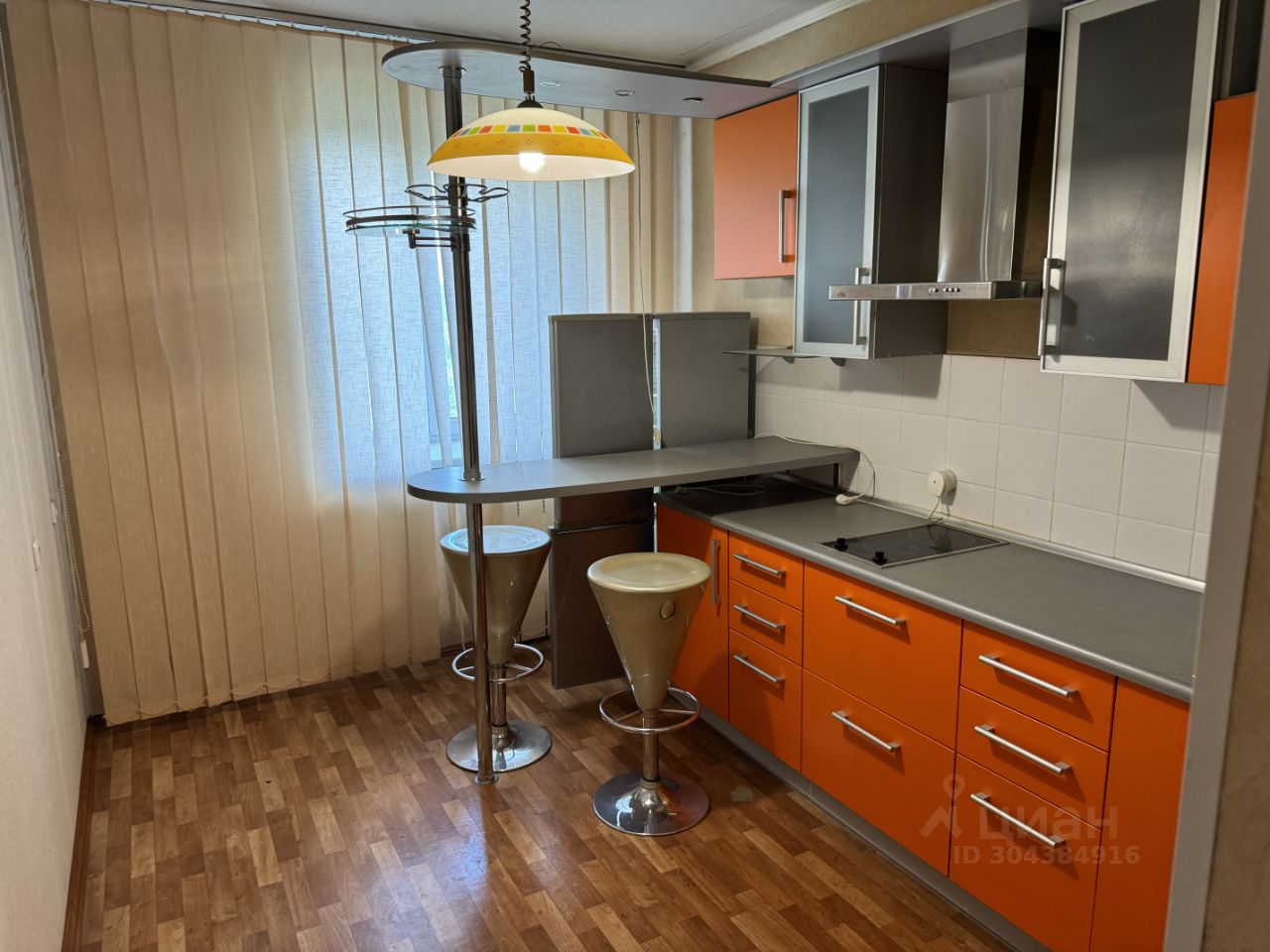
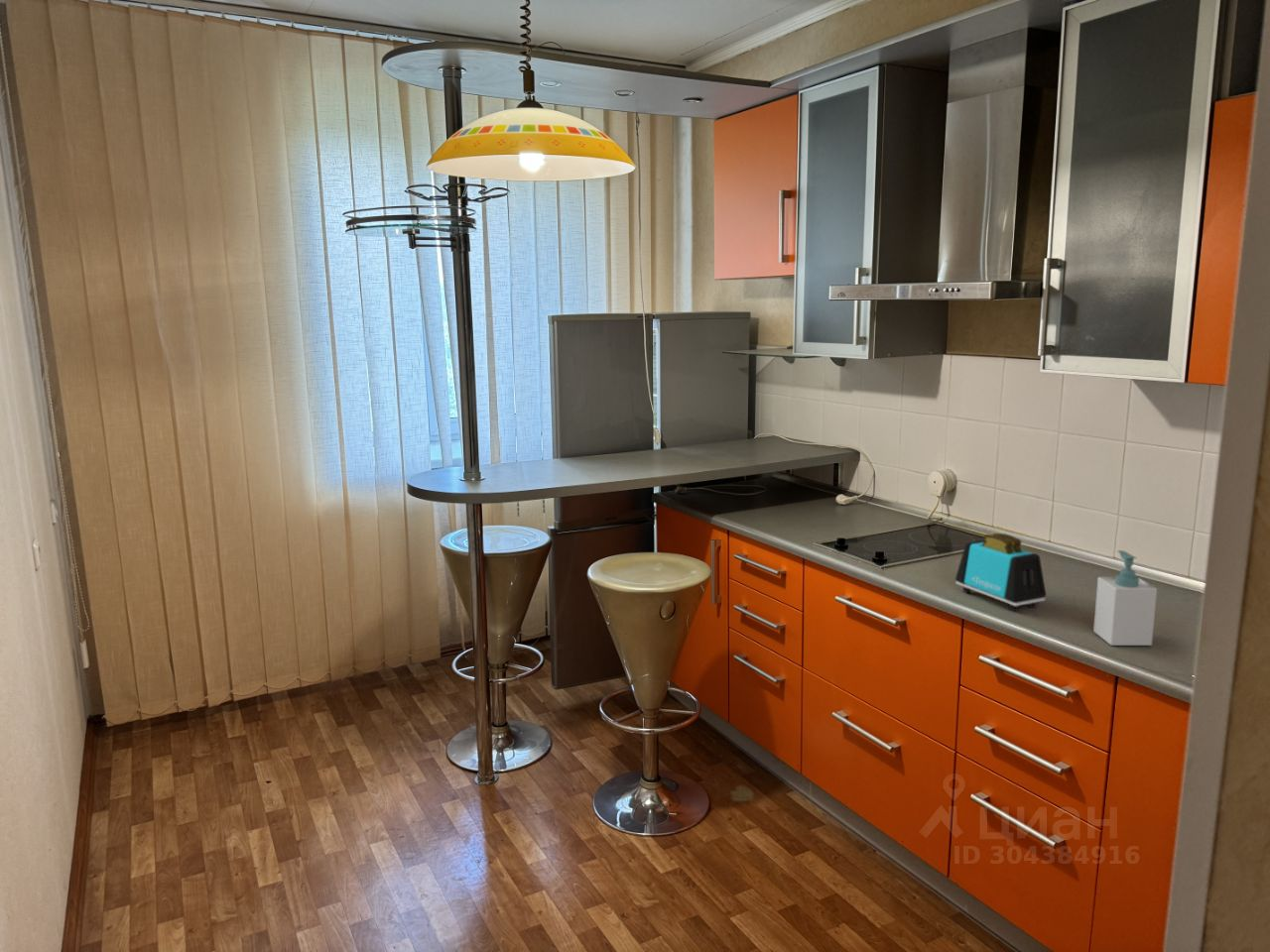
+ soap bottle (1125, 597)
+ toaster (1000, 567)
